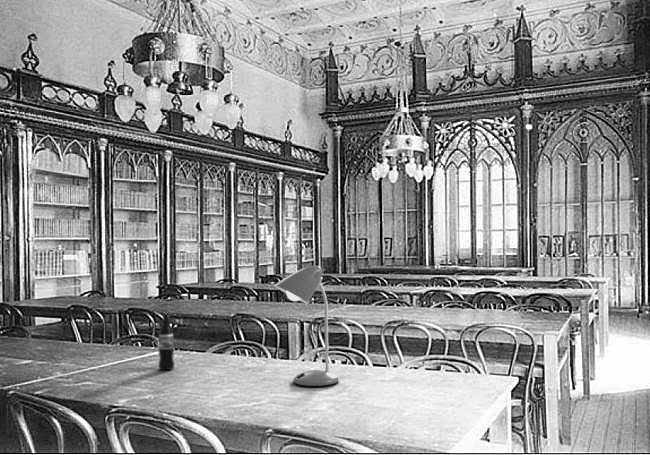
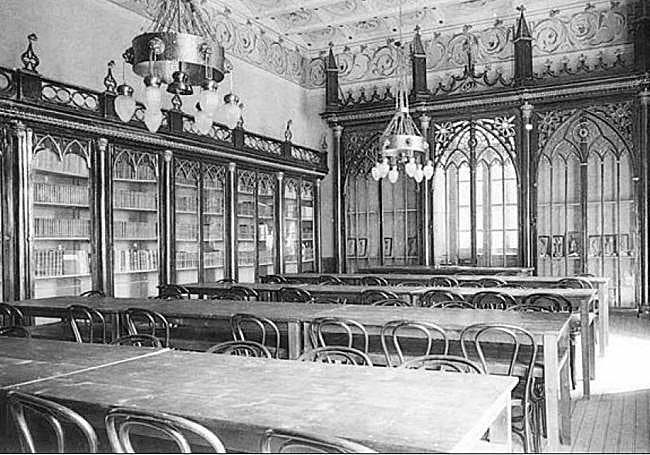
- bottle (166, 342)
- desk lamp (325, 324)
